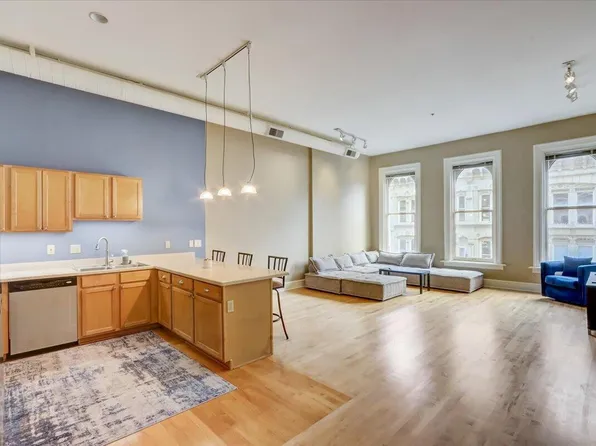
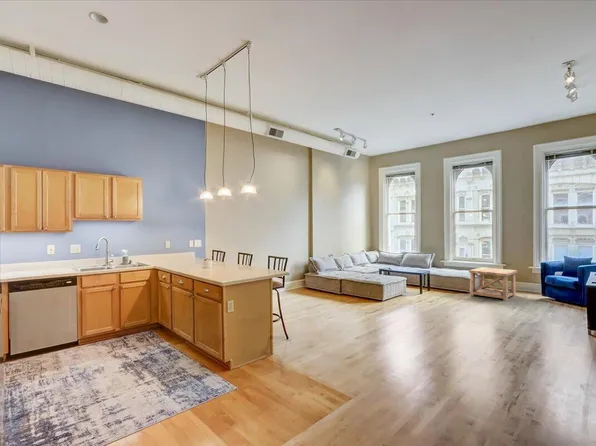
+ side table (493, 283)
